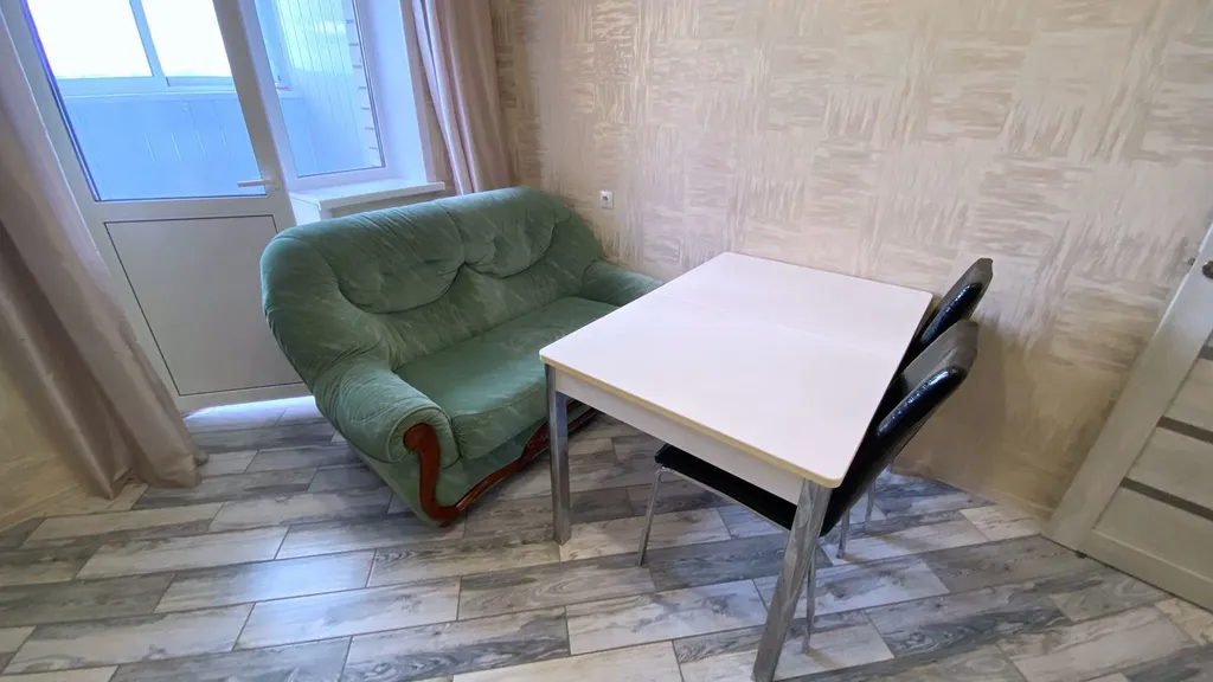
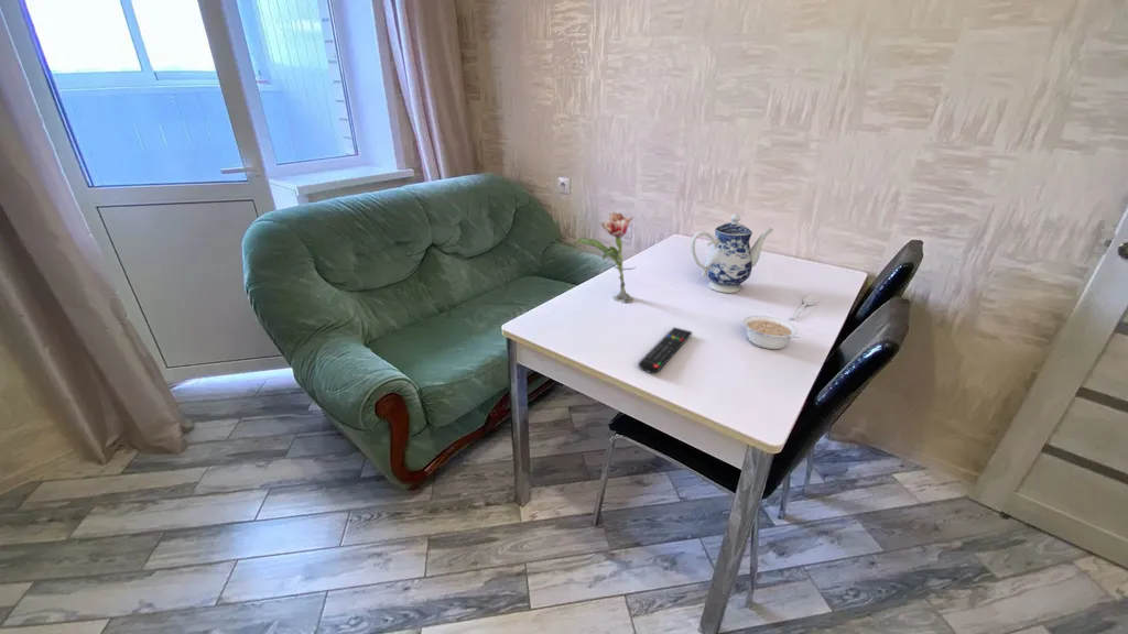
+ legume (770, 332)
+ remote control (665, 349)
+ flower (616, 261)
+ teapot (729, 251)
+ spoon (803, 306)
